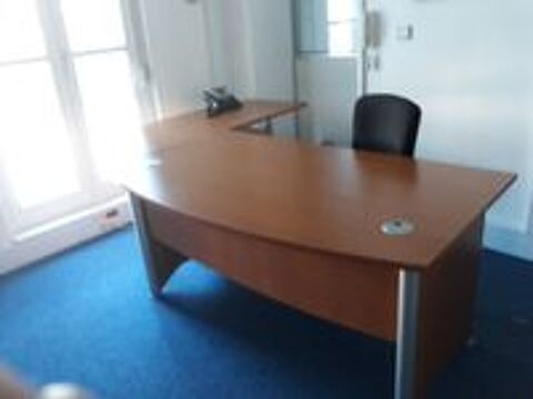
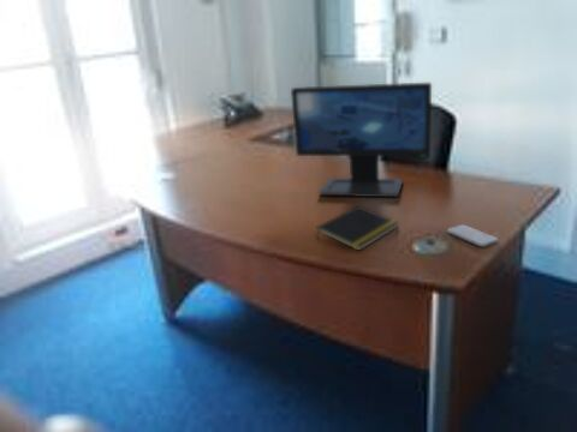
+ smartphone (471, 234)
+ computer monitor (361, 137)
+ notepad (358, 226)
